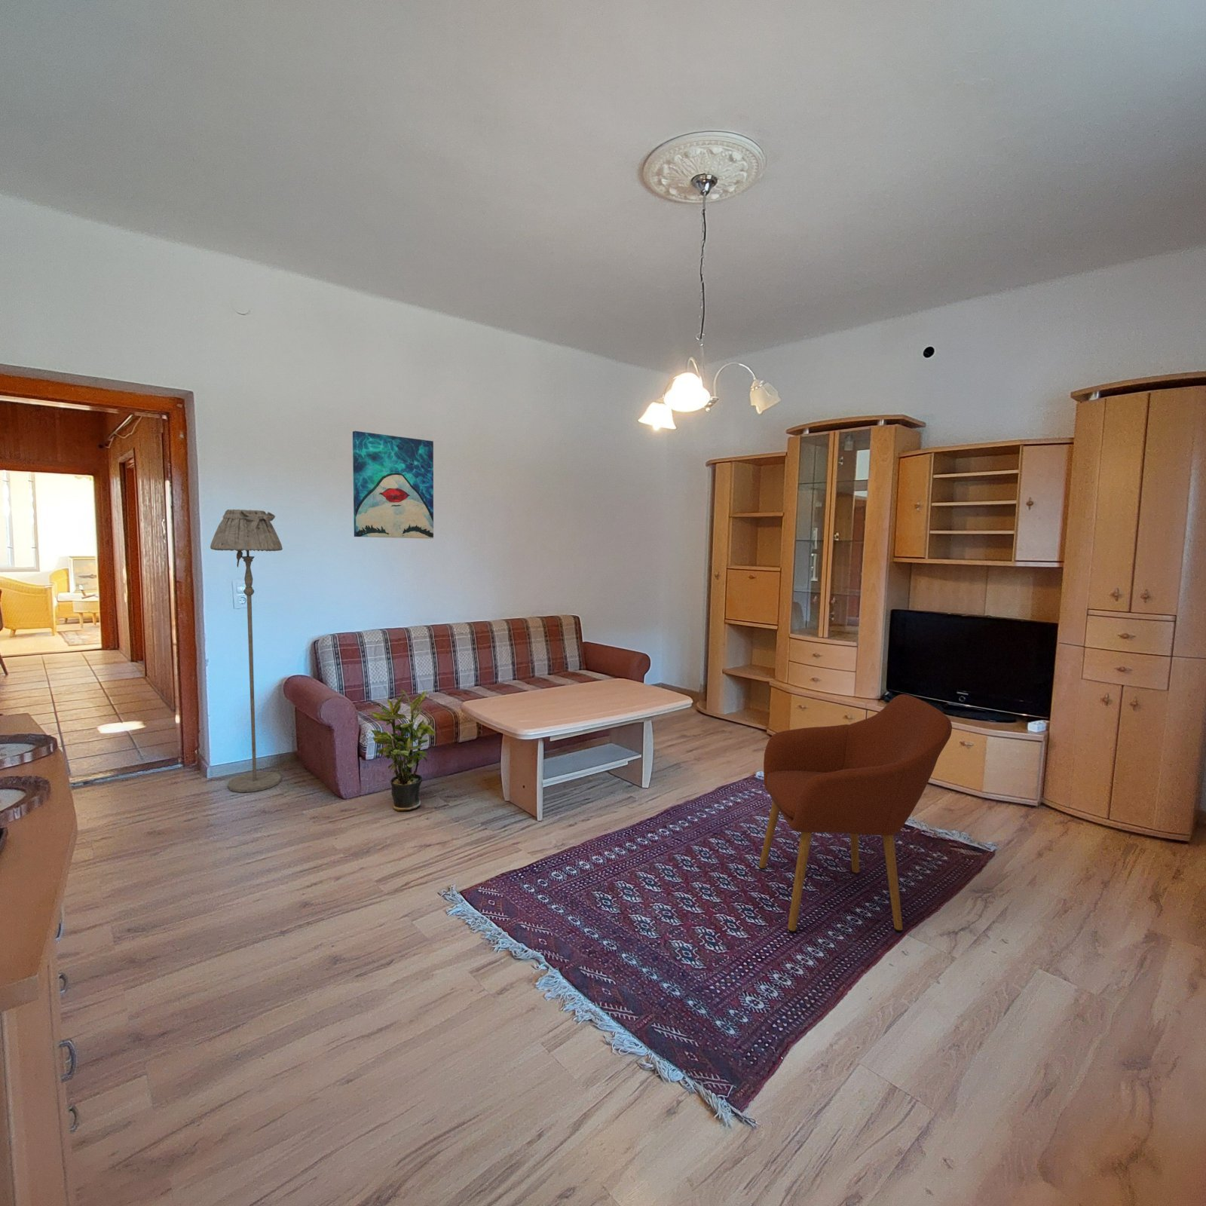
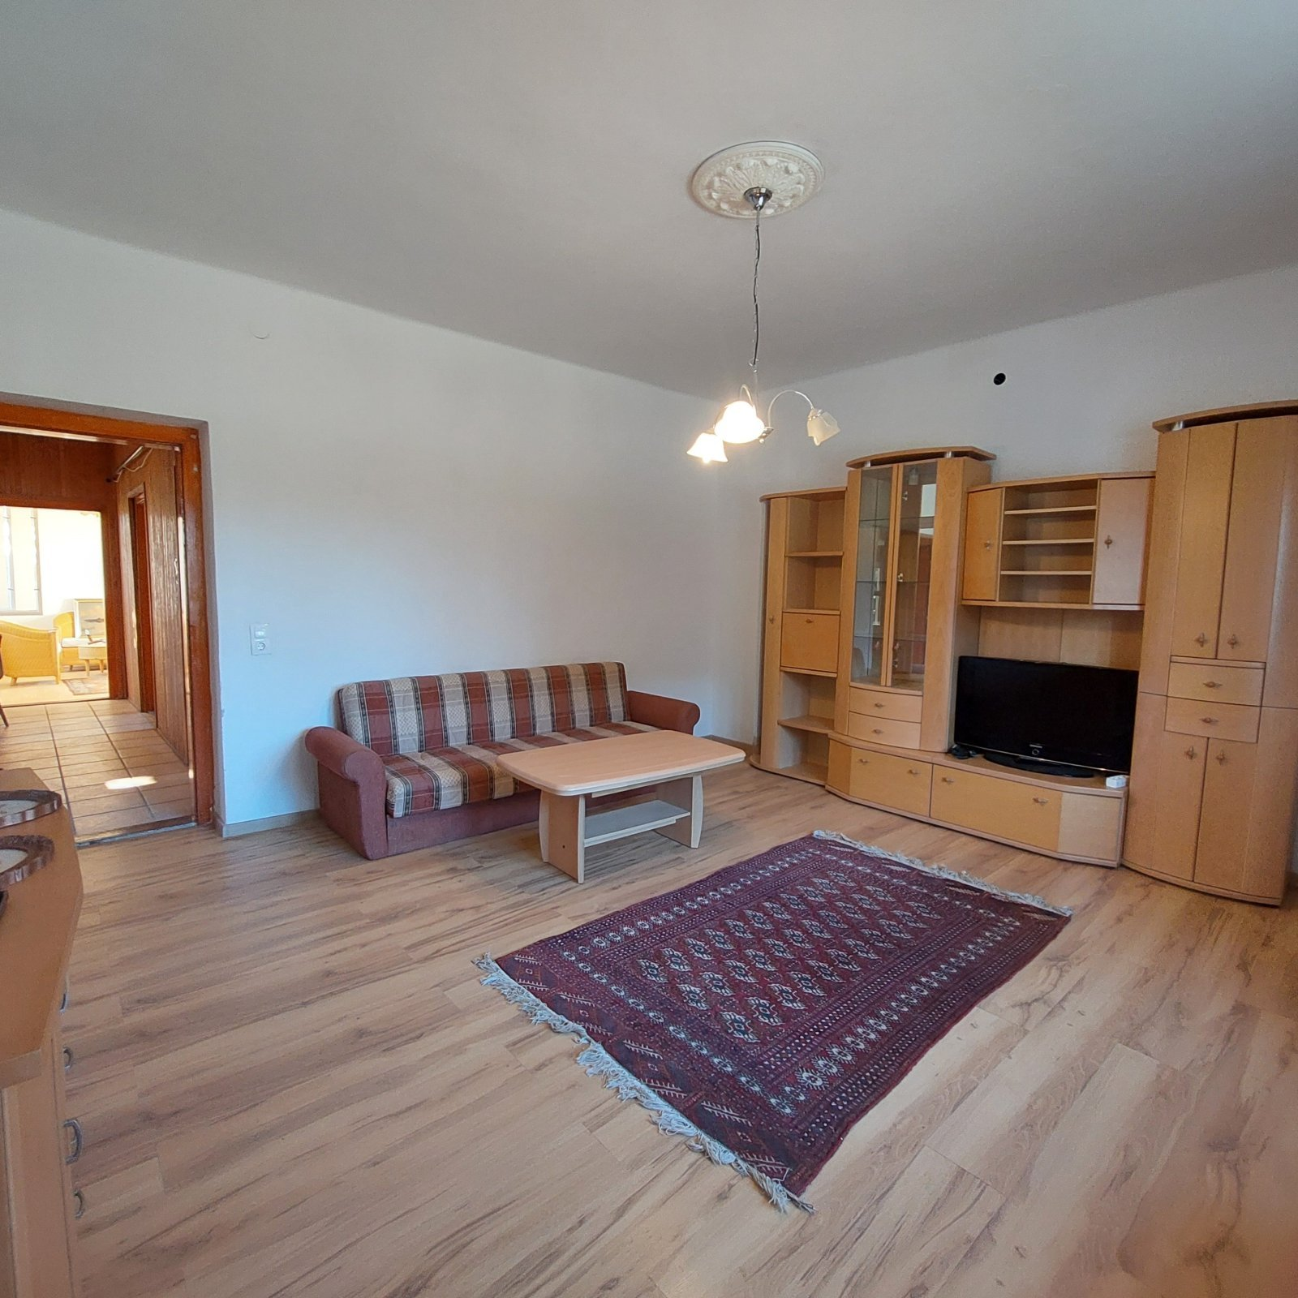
- wall art (394, 487)
- potted plant (401, 749)
- armchair (846, 800)
- floor lamp (251, 649)
